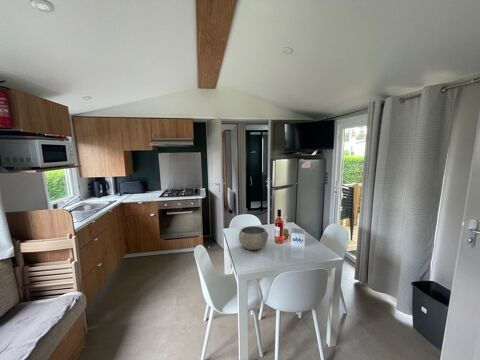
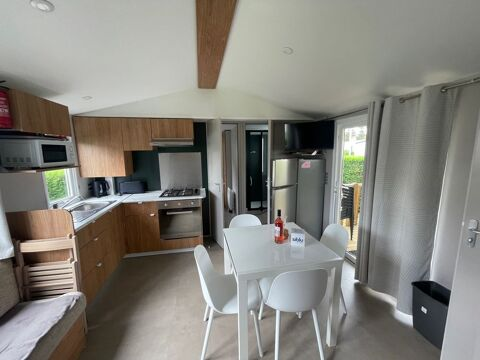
- bowl (253, 238)
